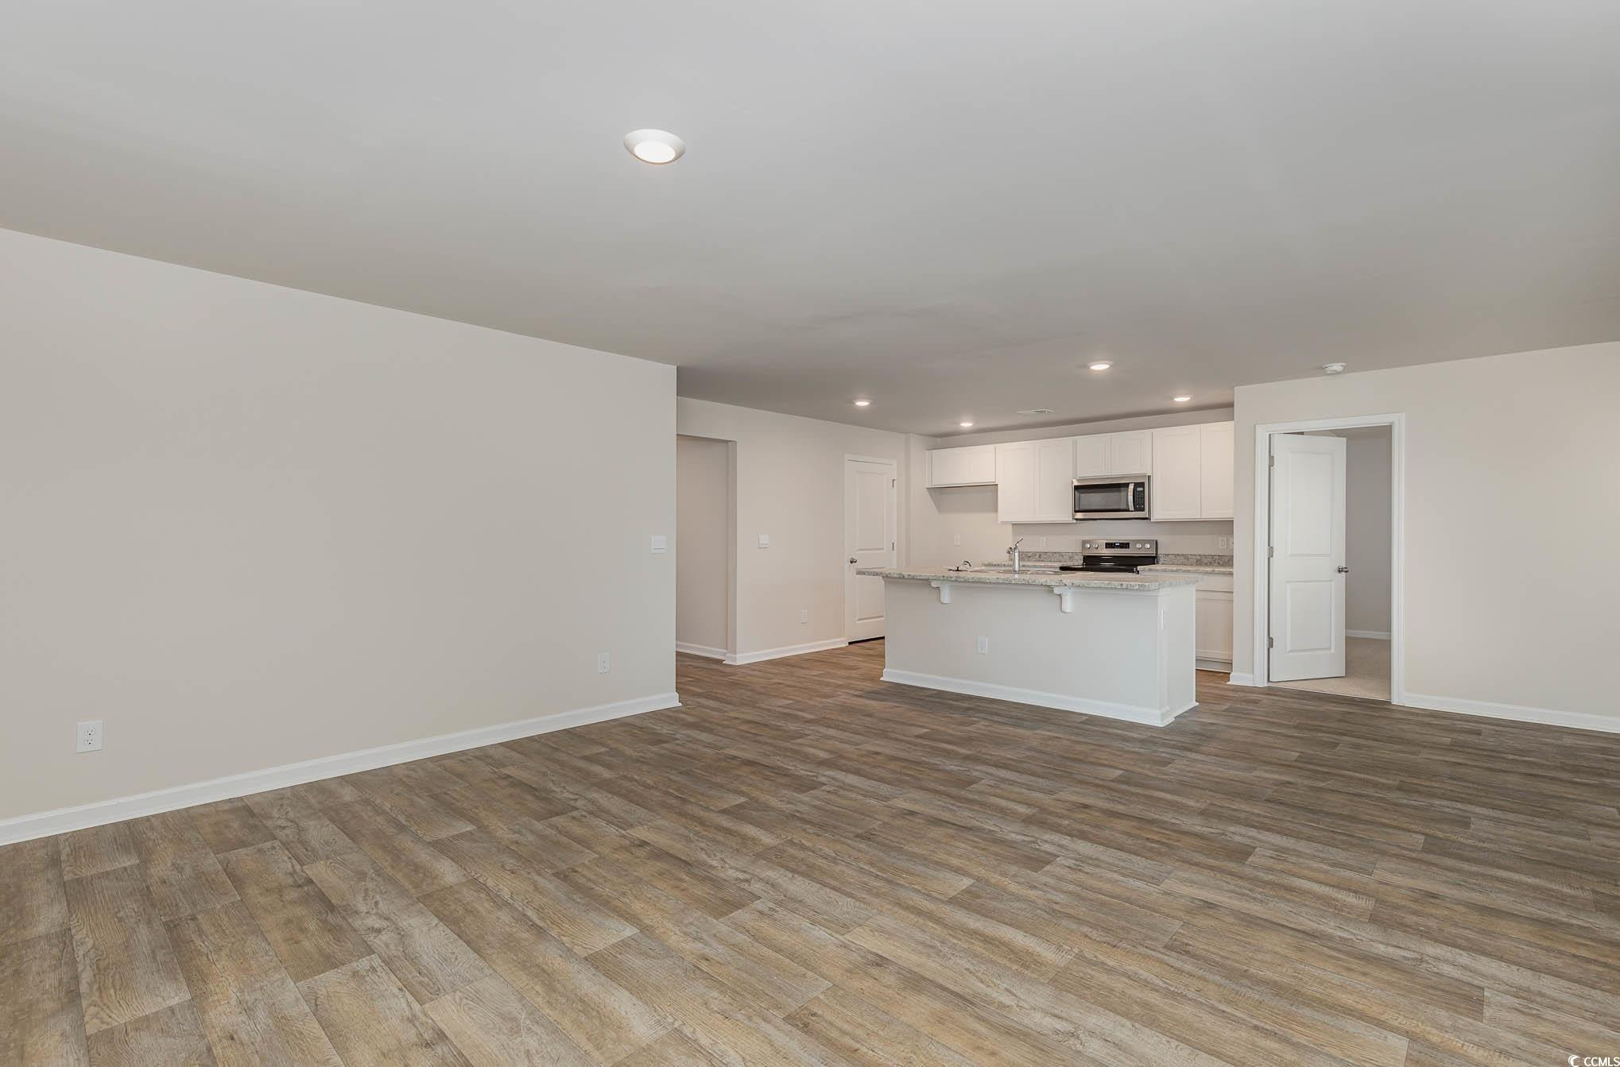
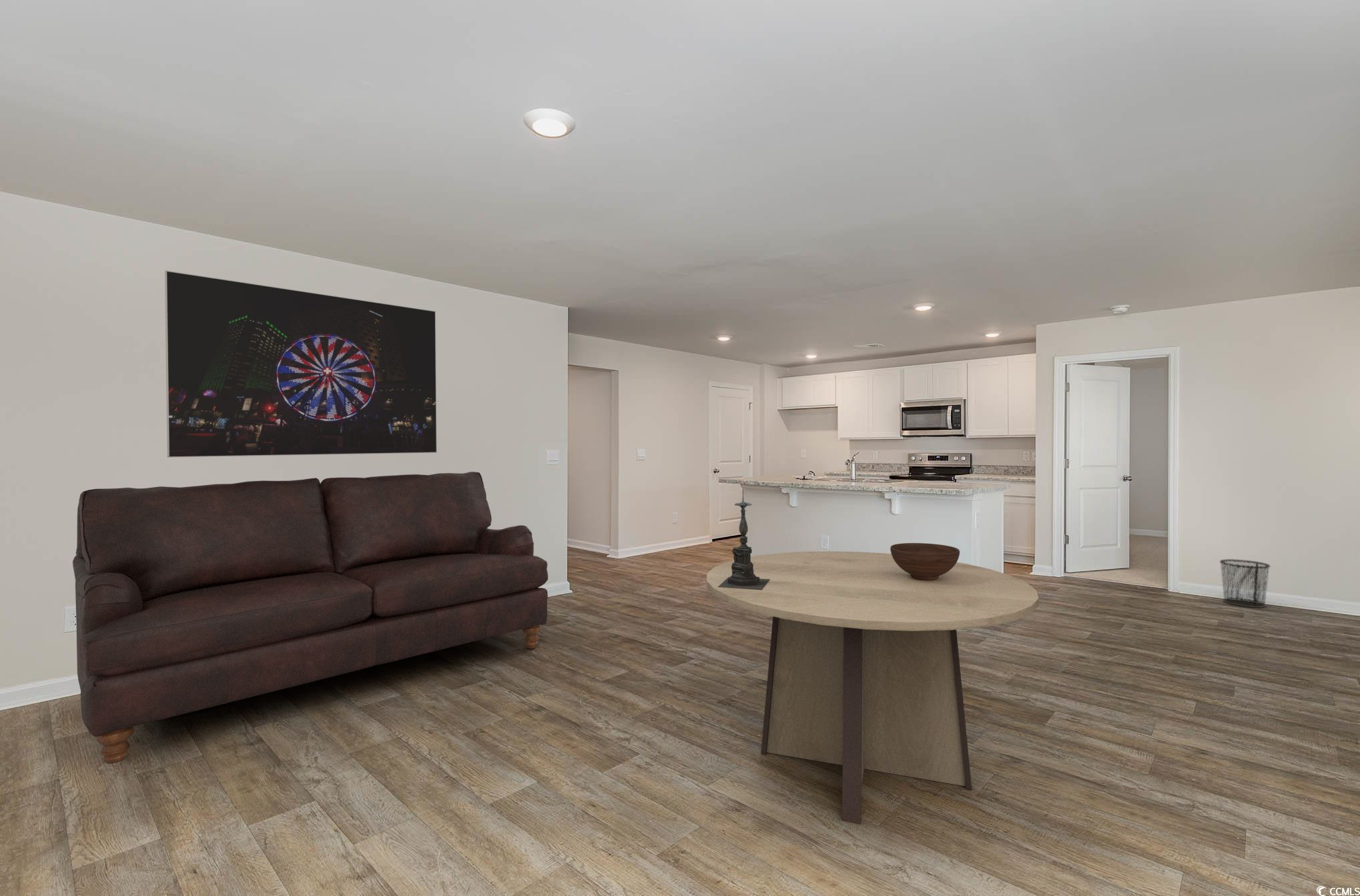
+ waste bin (1244, 582)
+ candle holder (744, 536)
+ bowl (924, 562)
+ dining table (861, 673)
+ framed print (319, 374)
+ sofa (334, 574)
